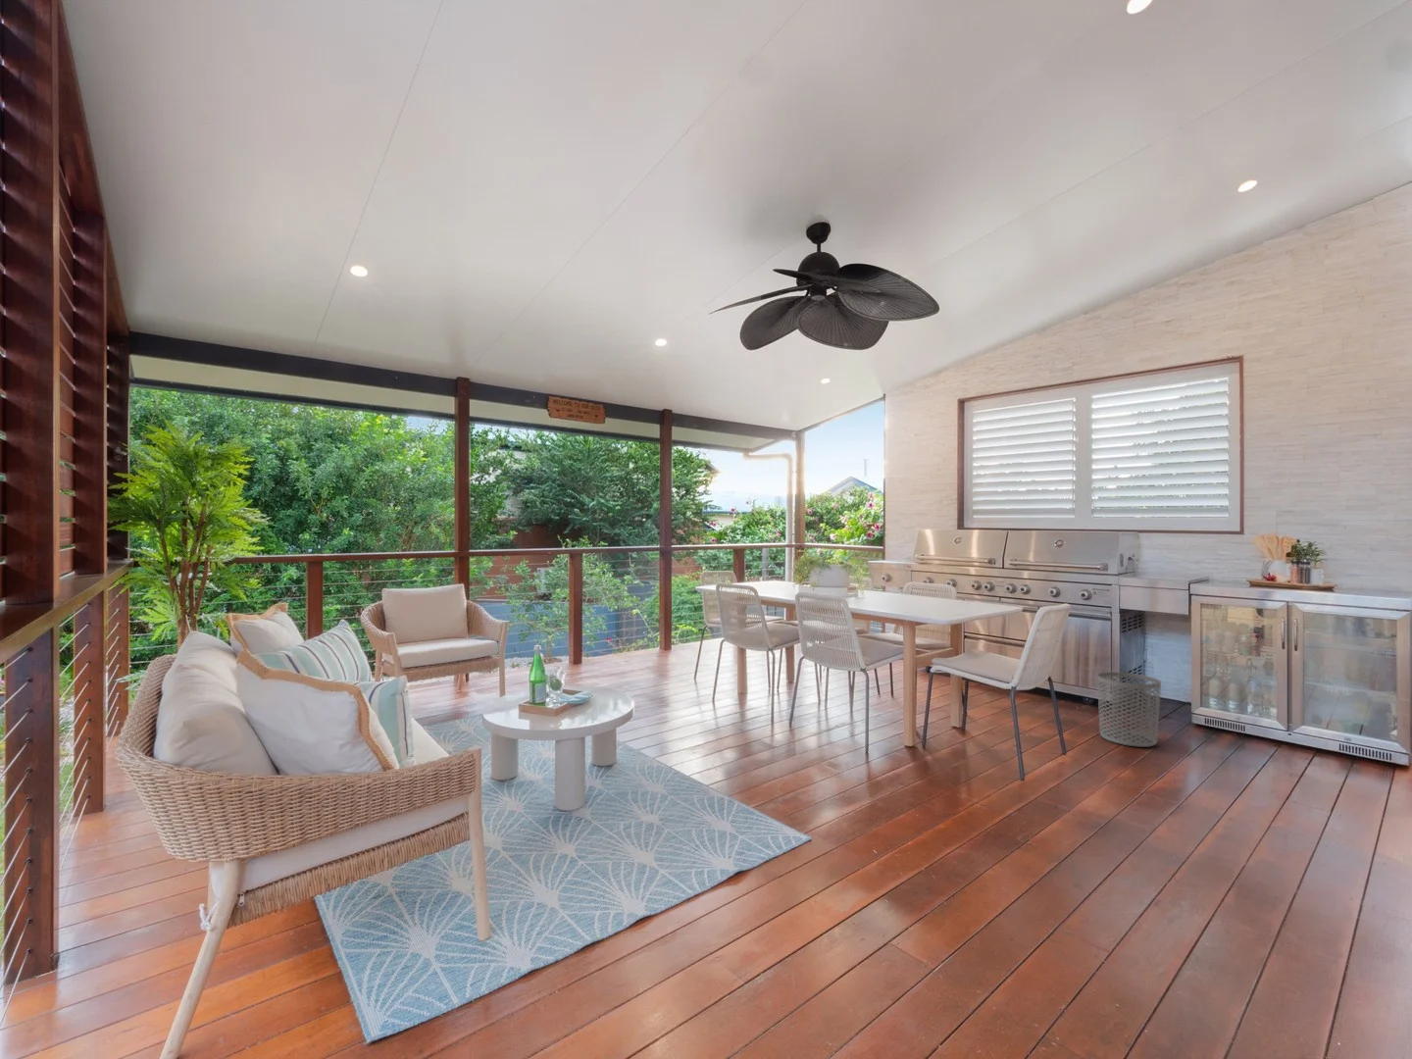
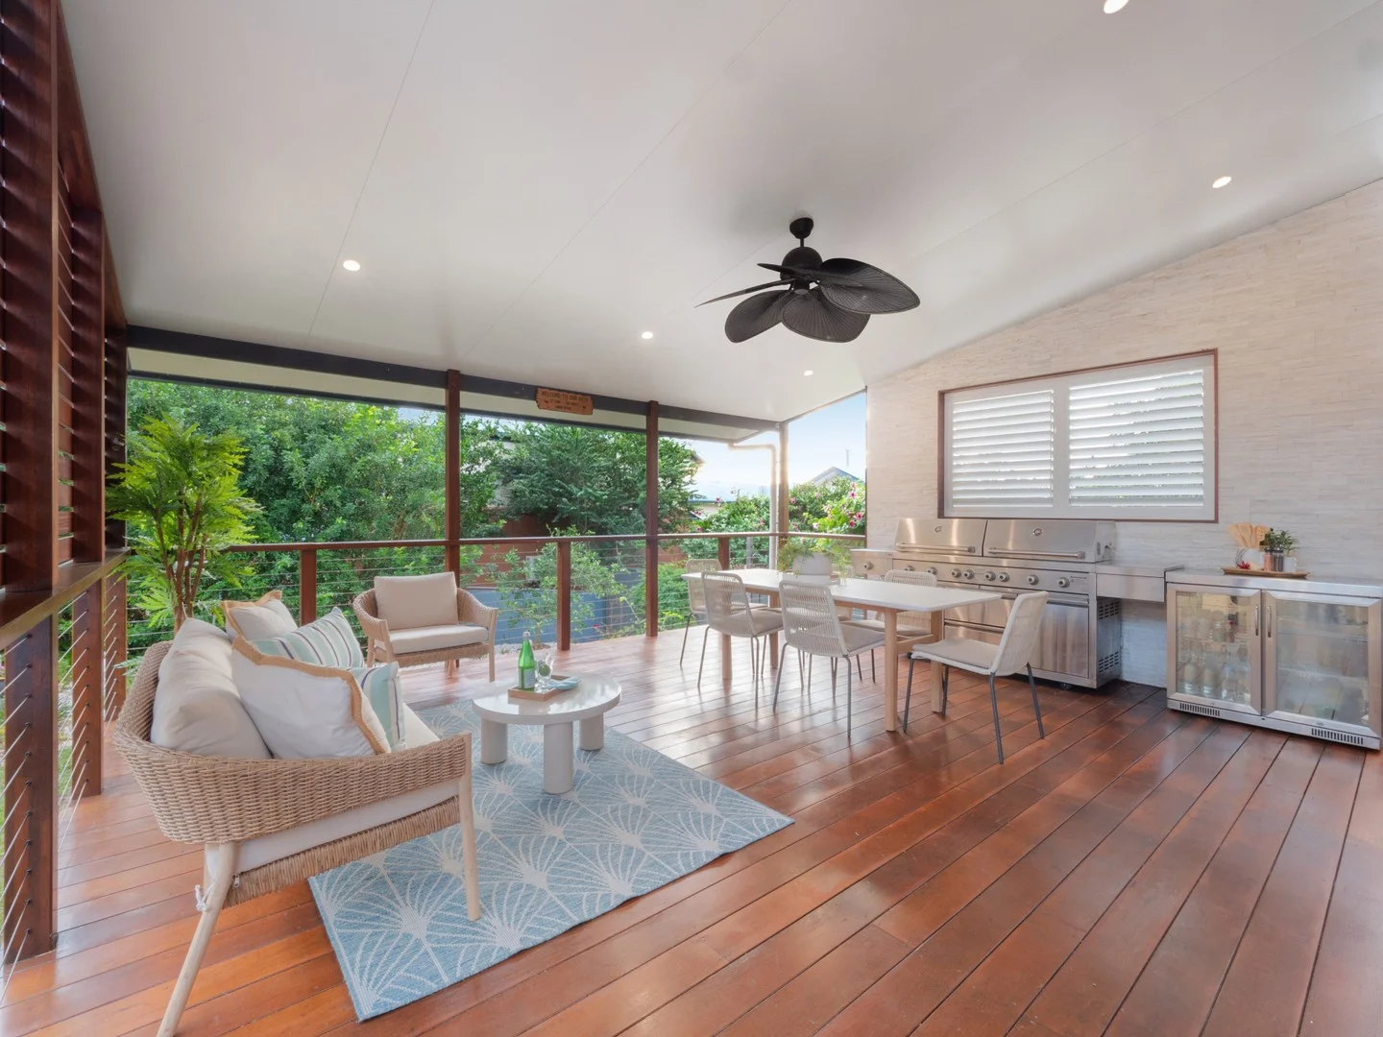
- waste bin (1127, 709)
